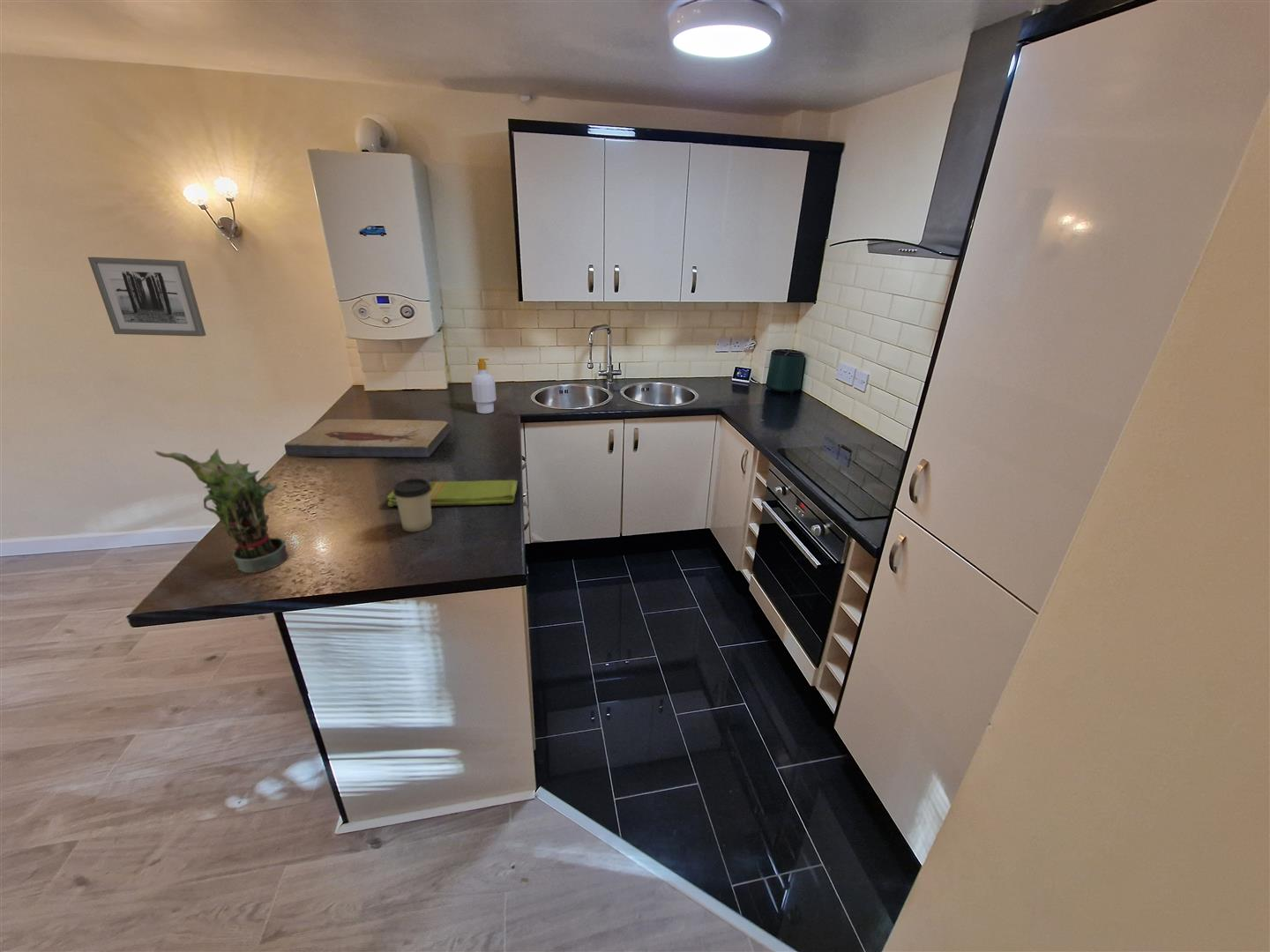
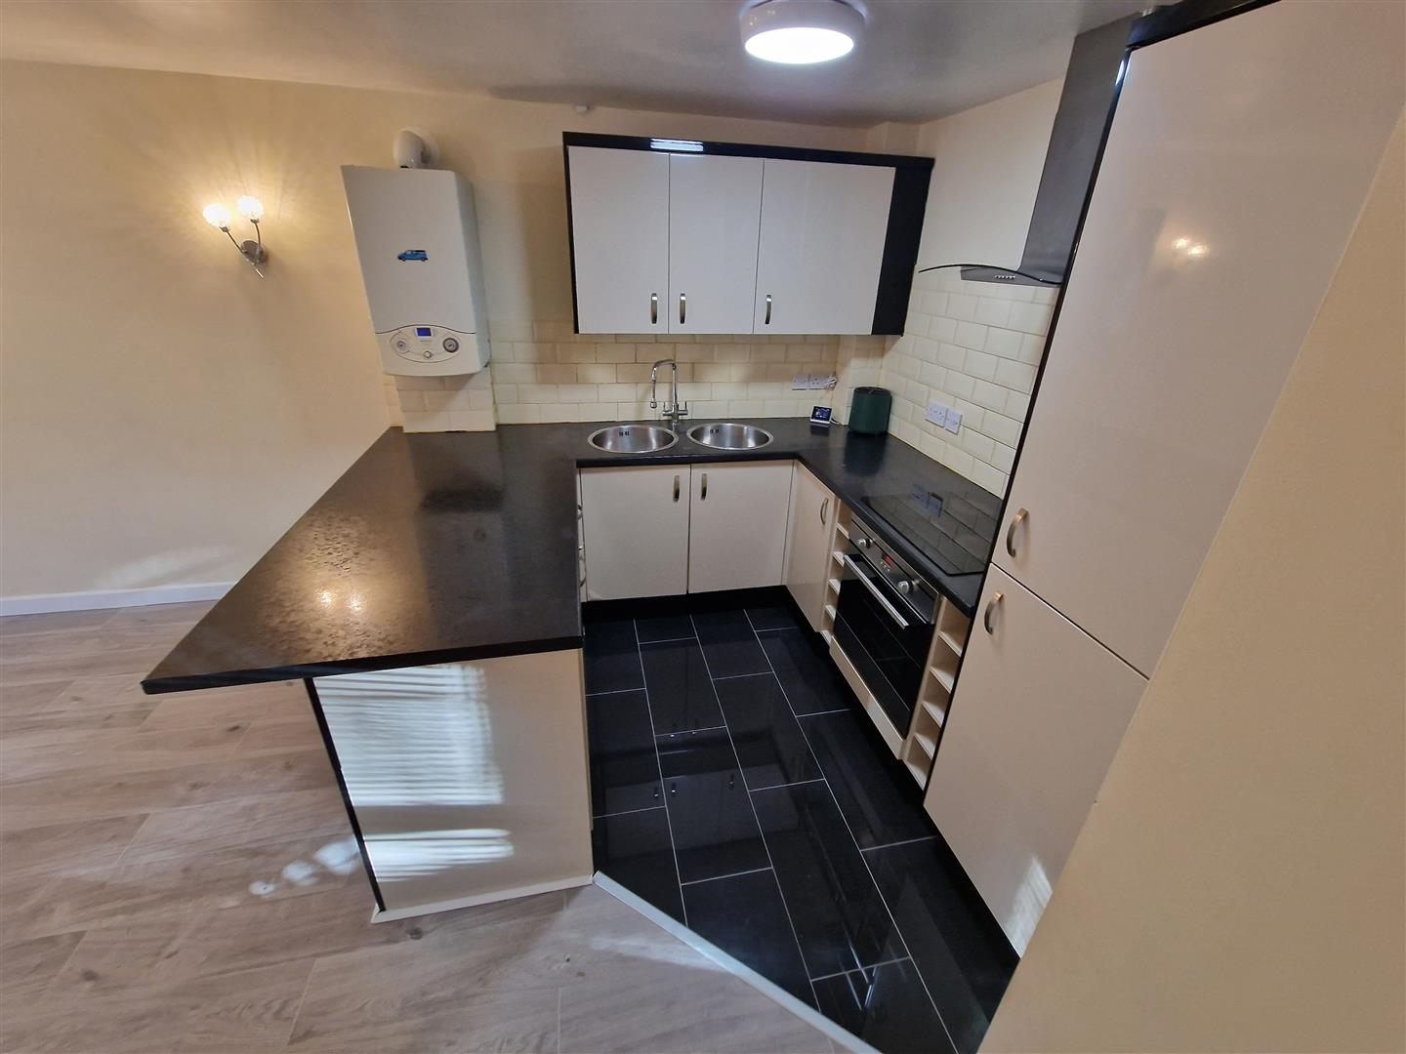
- potted plant (232, 506)
- dish towel (455, 490)
- soap bottle (483, 385)
- wall art (149, 297)
- fish fossil (373, 436)
- cup (415, 505)
